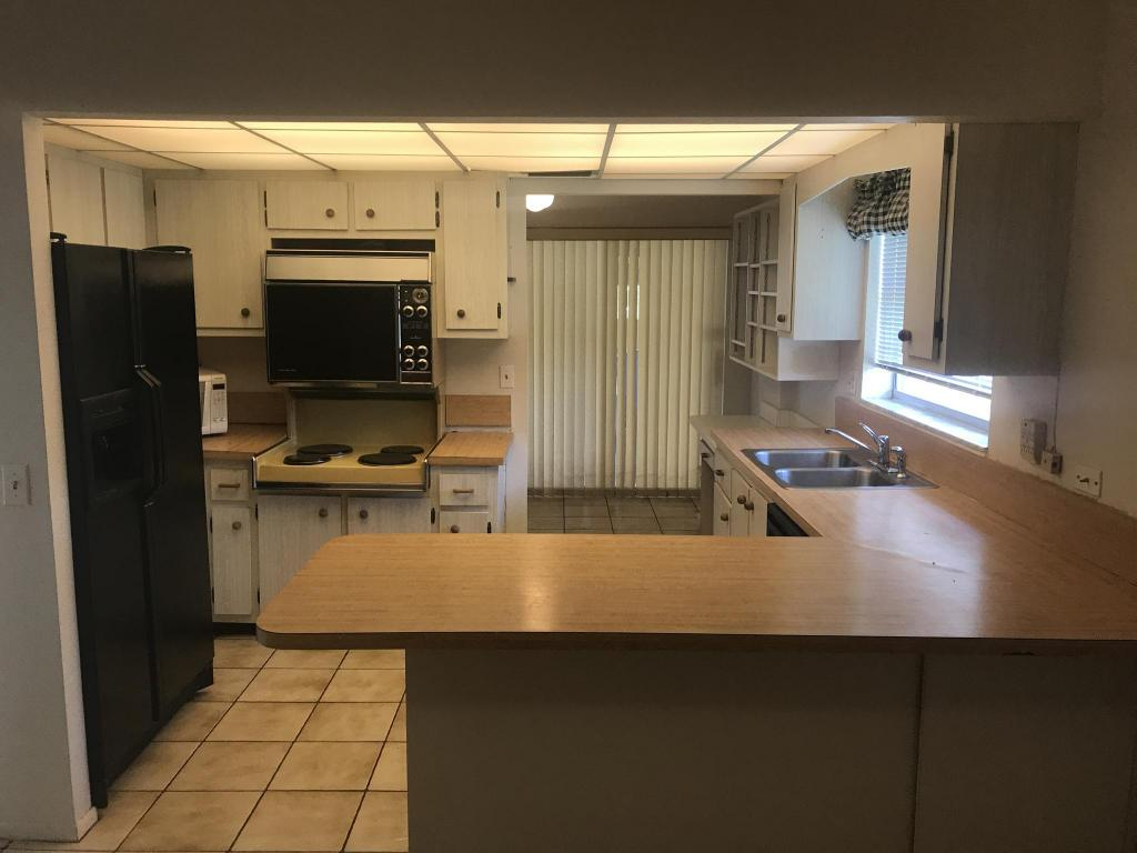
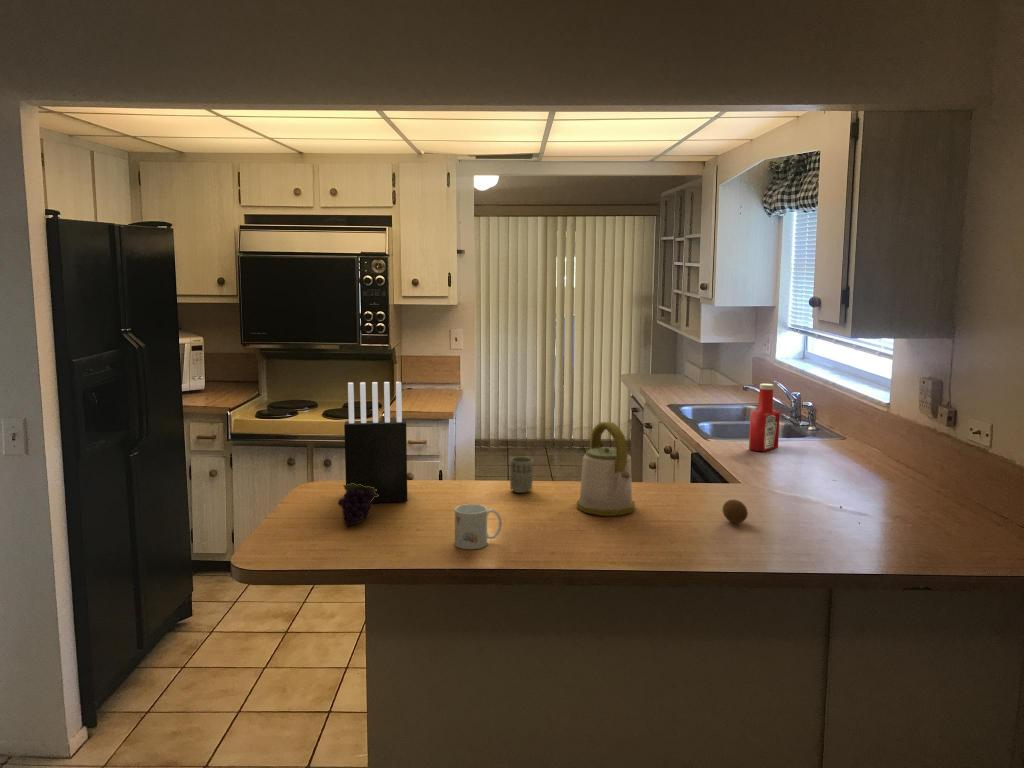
+ cup (521, 474)
+ kettle (609, 466)
+ mug (478, 525)
+ fruit (735, 511)
+ fruit (359, 500)
+ soap bottle (765, 416)
+ knife block (376, 439)
